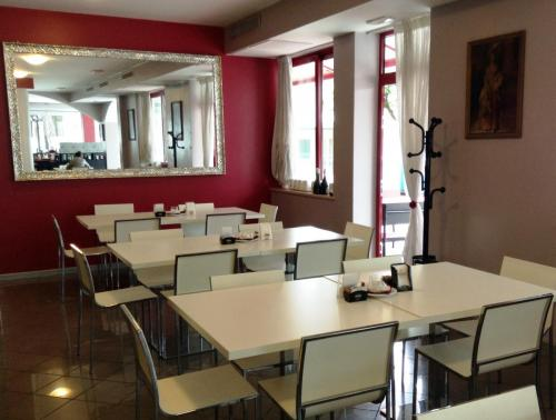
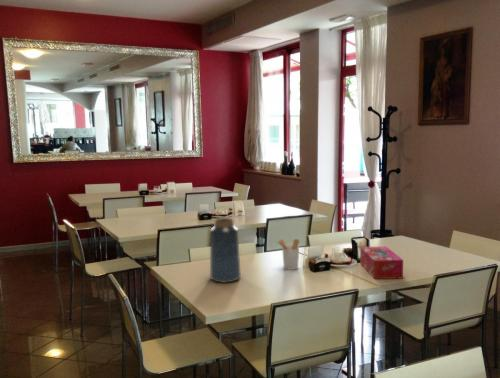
+ tissue box (380, 261)
+ vase (224, 249)
+ utensil holder (287, 253)
